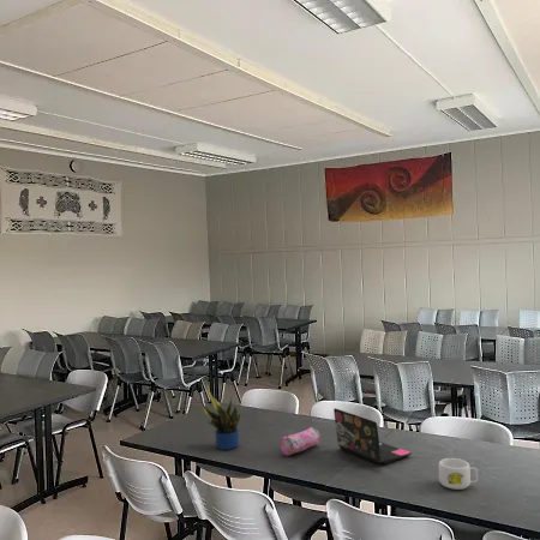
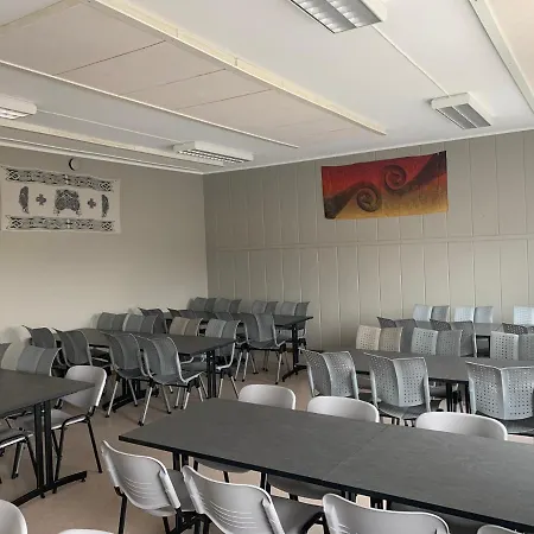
- mug (455, 473)
- pencil case (300, 440)
- potted plant (218, 415)
- laptop (371, 431)
